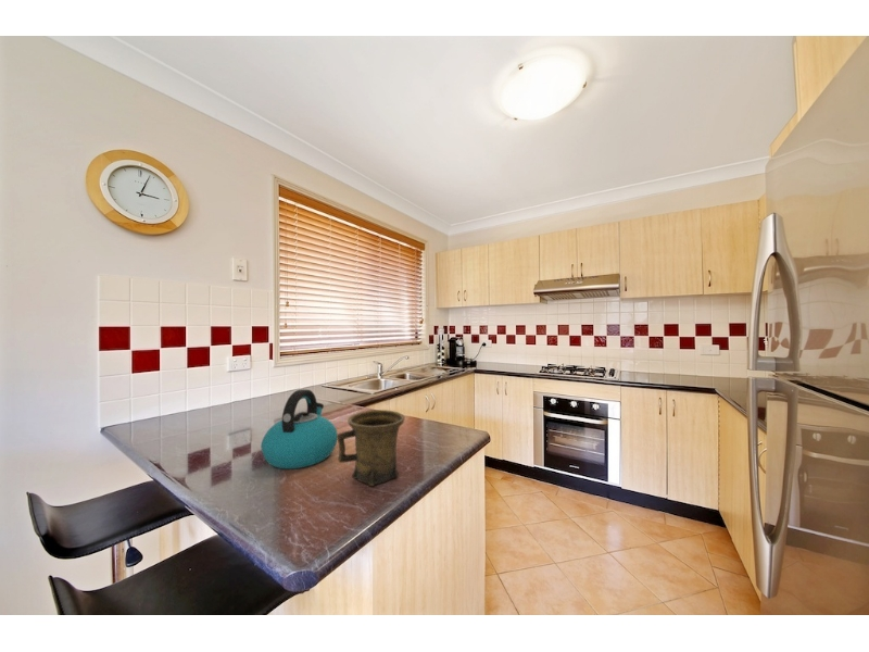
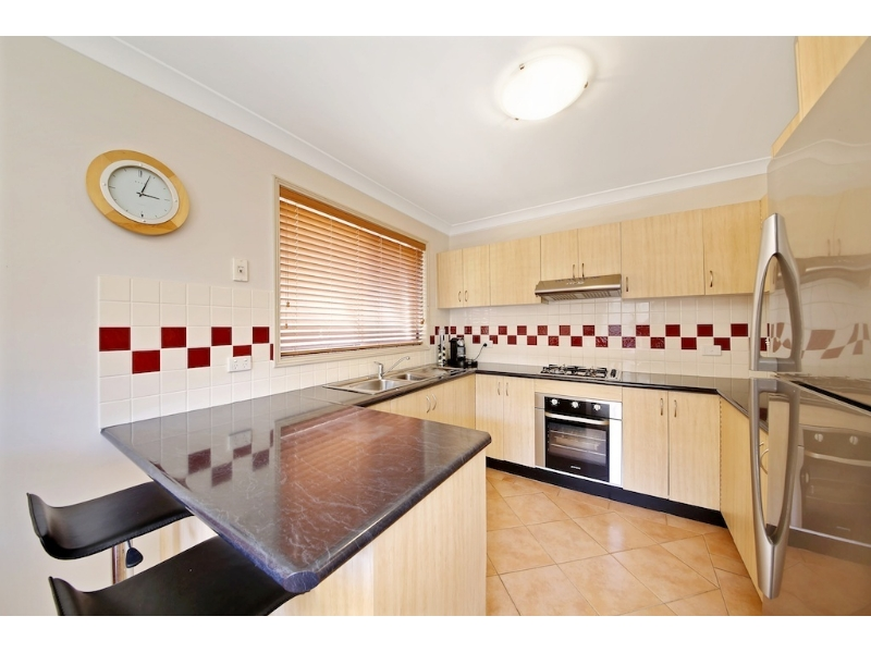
- mug (376, 446)
- kettle (303, 422)
